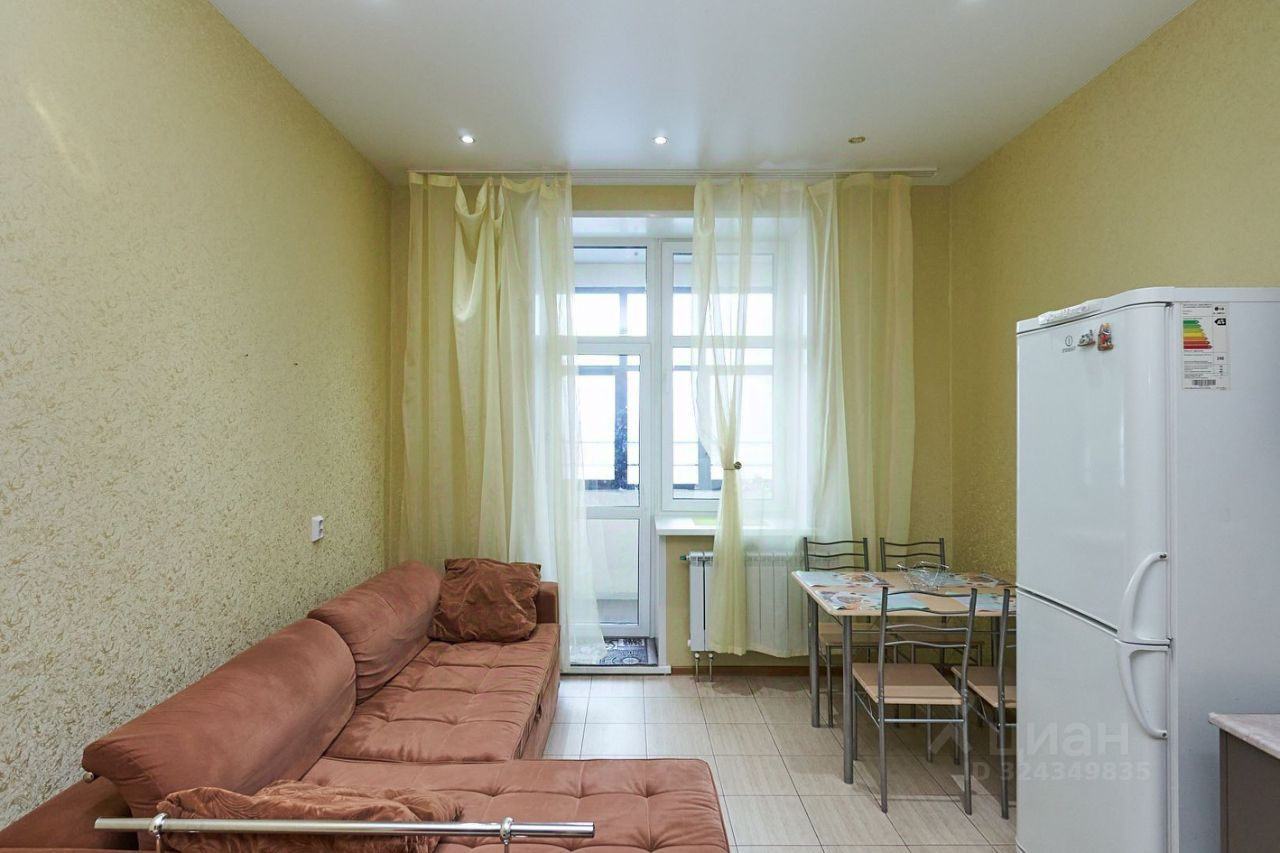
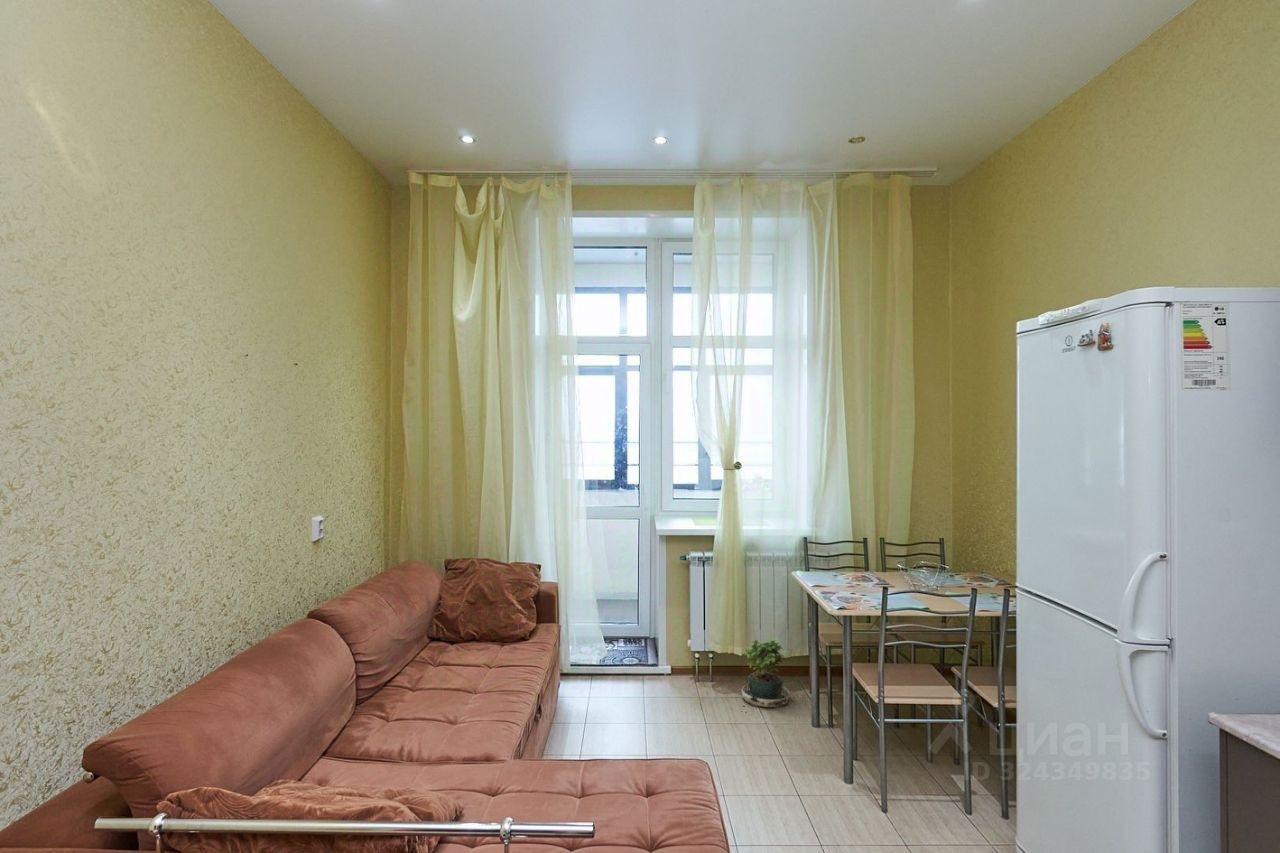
+ potted plant (764, 669)
